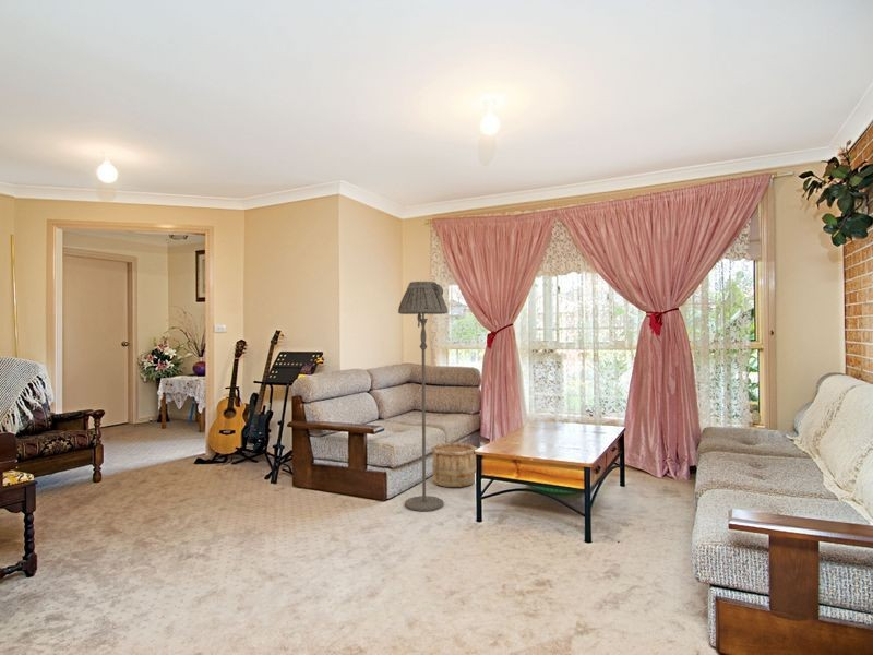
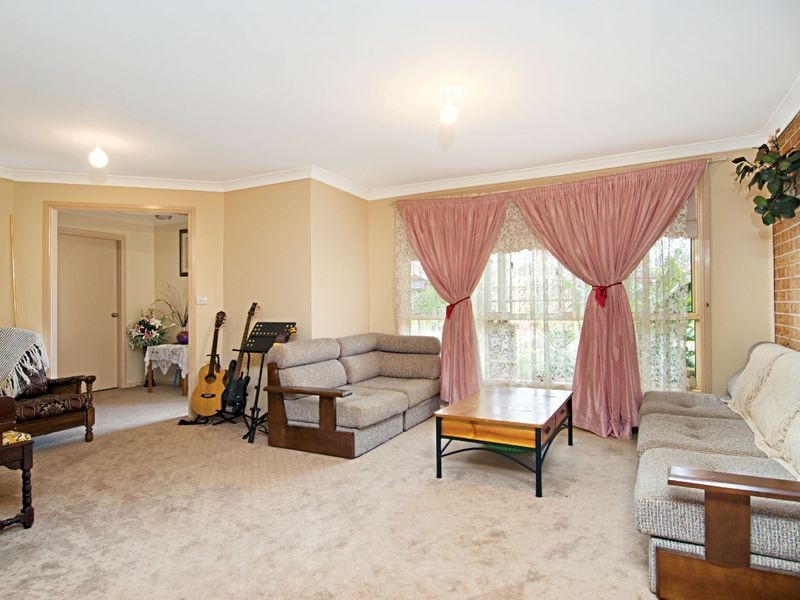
- wooden bucket (454, 464)
- floor lamp (423, 393)
